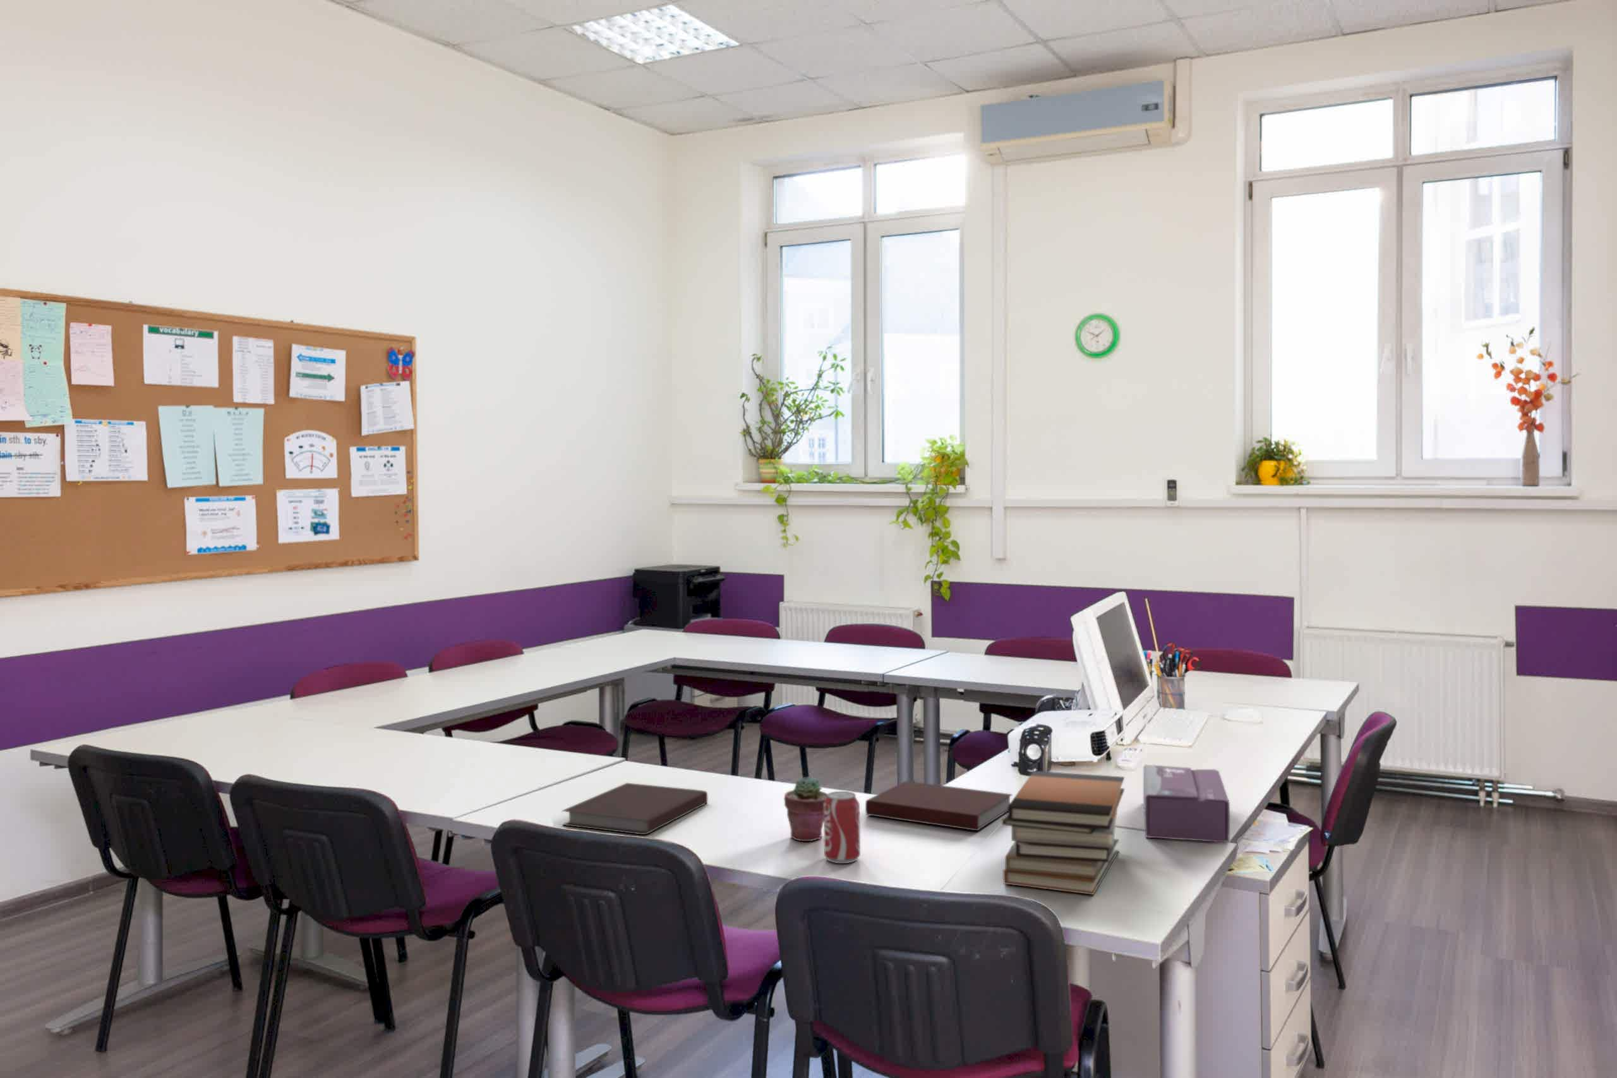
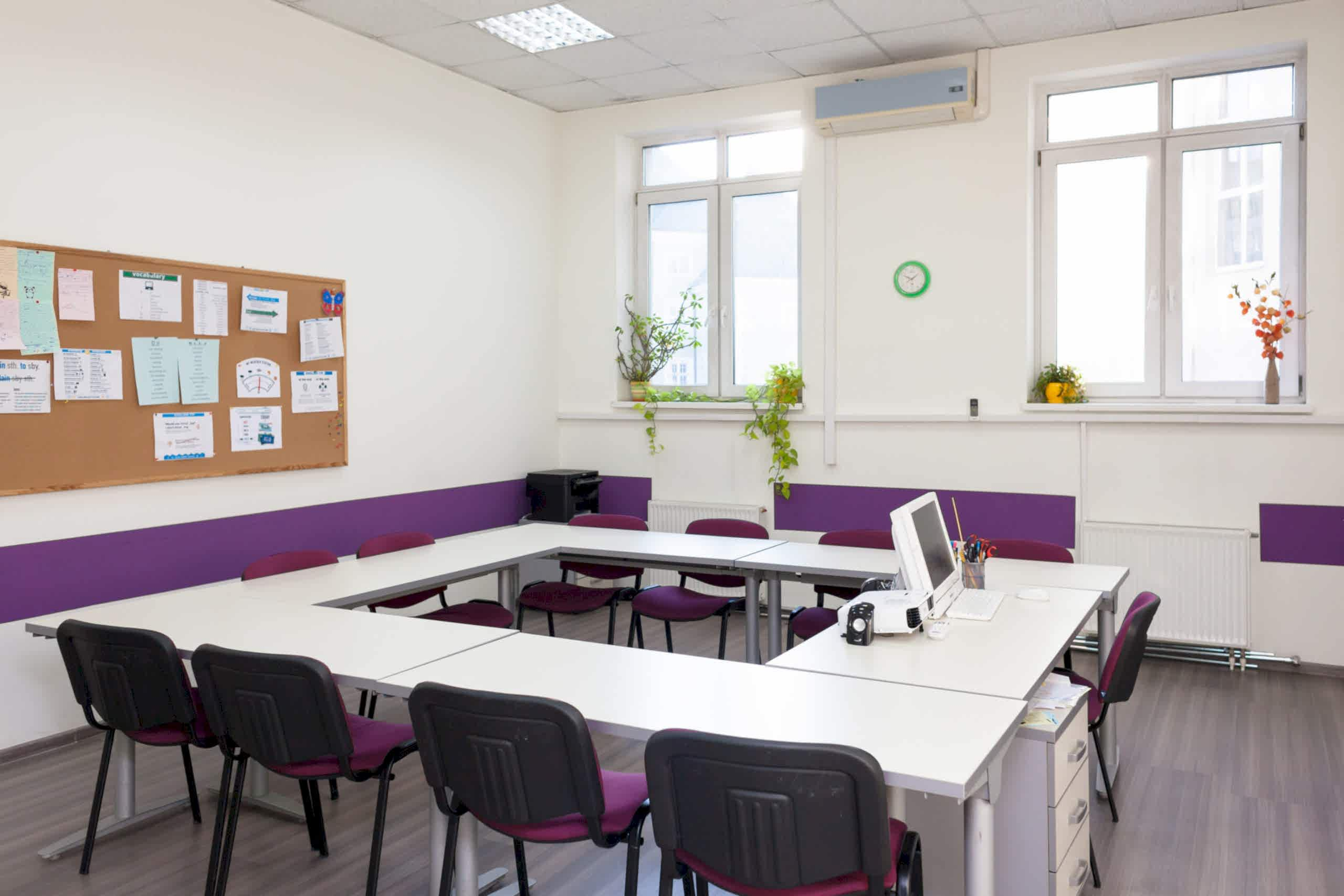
- book stack (1066, 828)
- notebook (636, 807)
- beverage can (841, 827)
- tissue box (1184, 801)
- notebook (940, 805)
- potted succulent (806, 806)
